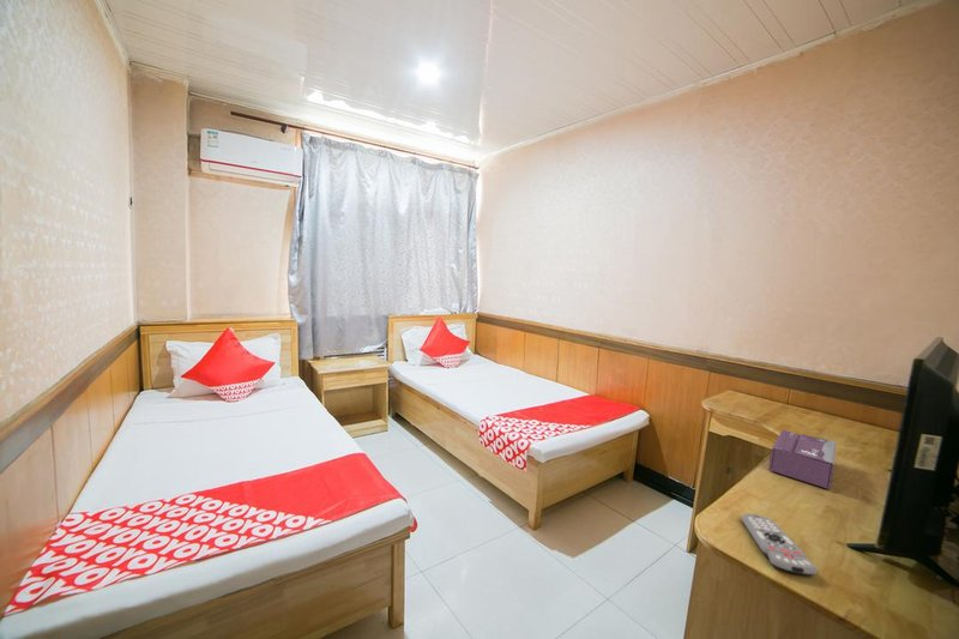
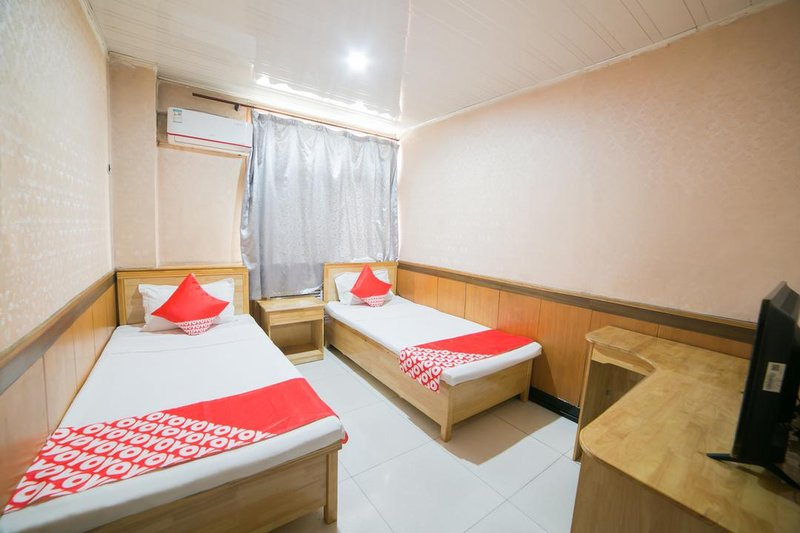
- remote control (773, 541)
- tissue box (803, 456)
